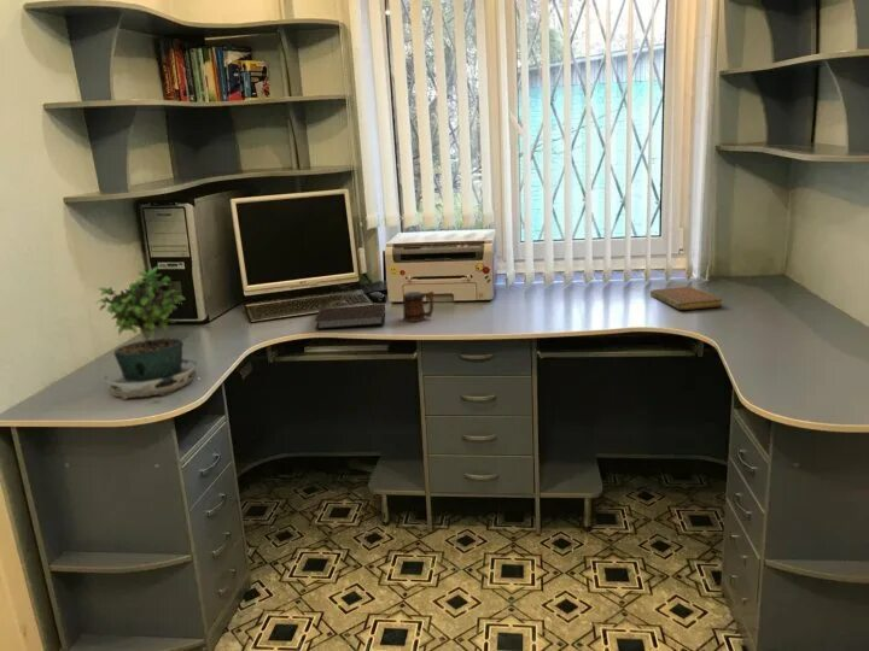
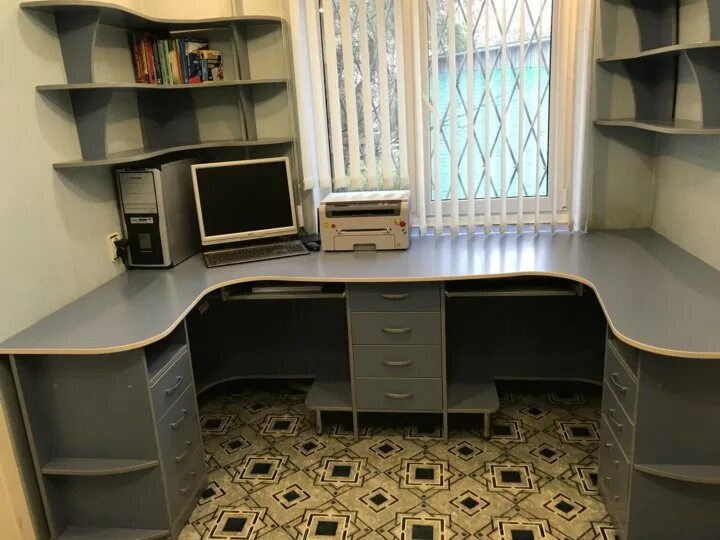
- notebook (684, 298)
- potted plant (150, 328)
- mug (418, 305)
- notebook (351, 316)
